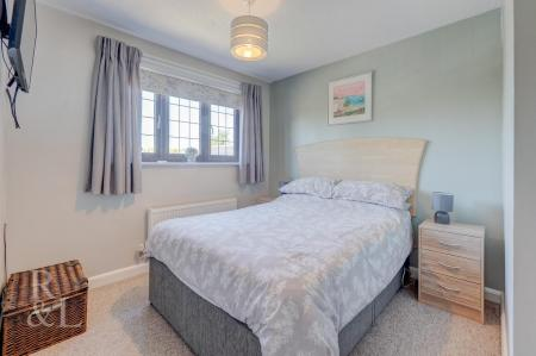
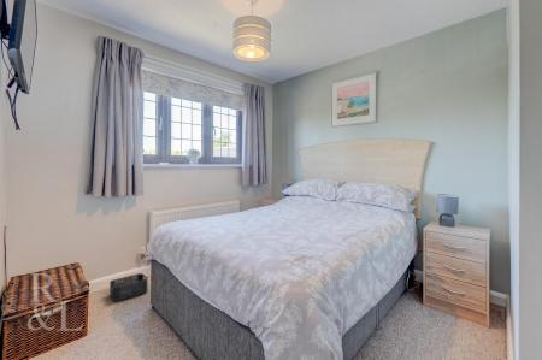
+ storage bin (129, 285)
